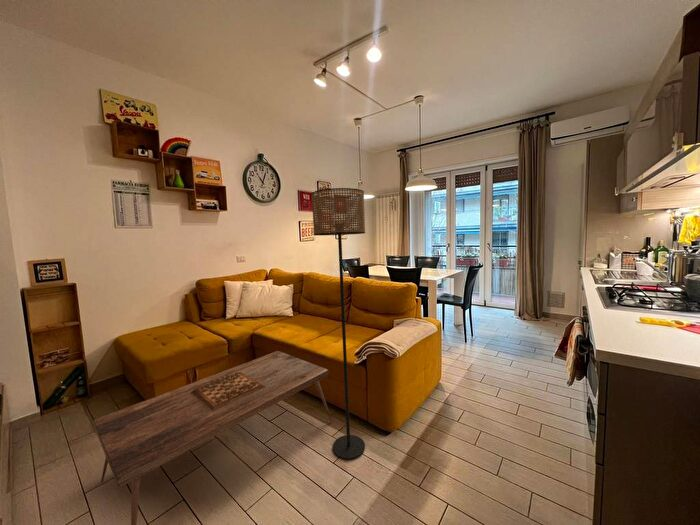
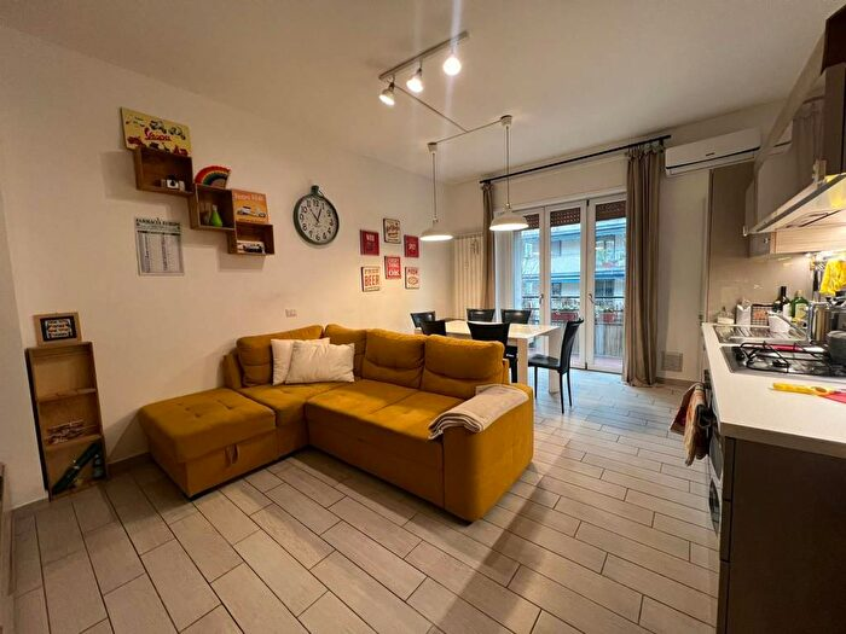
- coffee table (229, 416)
- floor lamp (343, 324)
